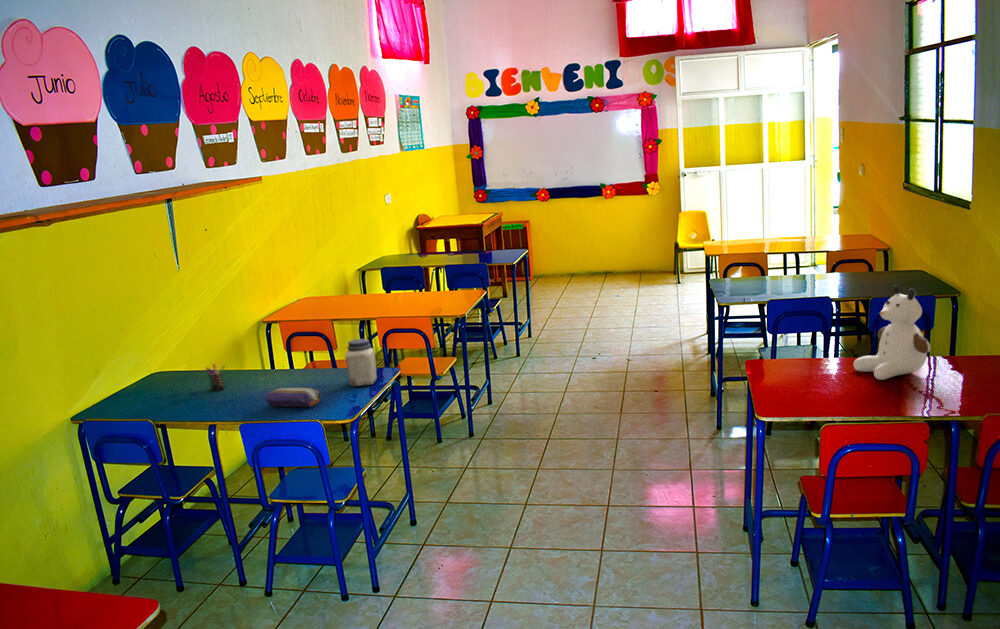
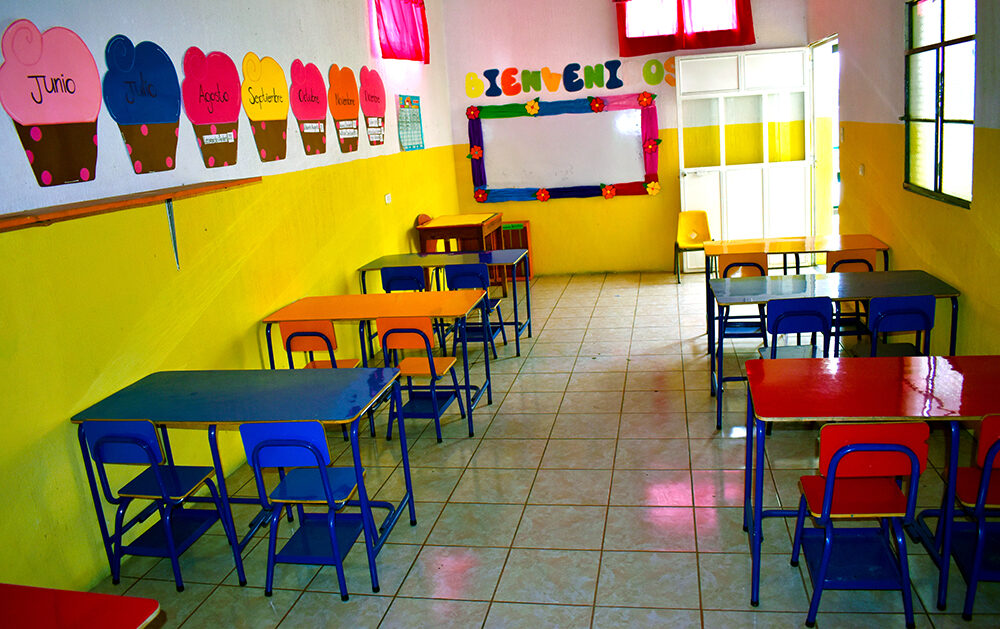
- jar (360, 361)
- stuffed animal (891, 331)
- pen holder (217, 375)
- pencil case (293, 397)
